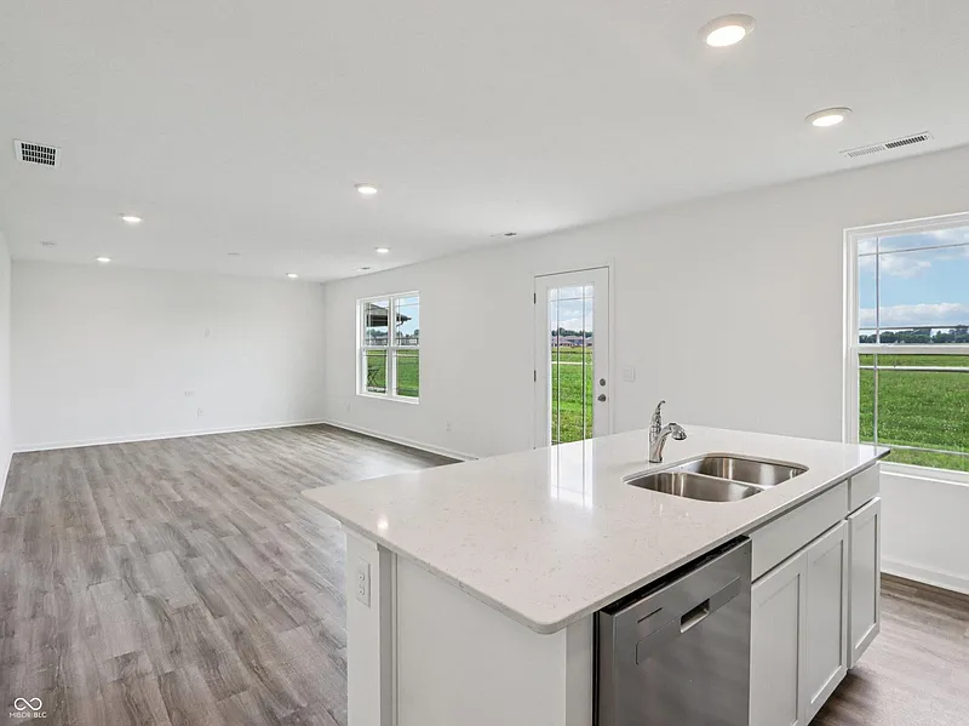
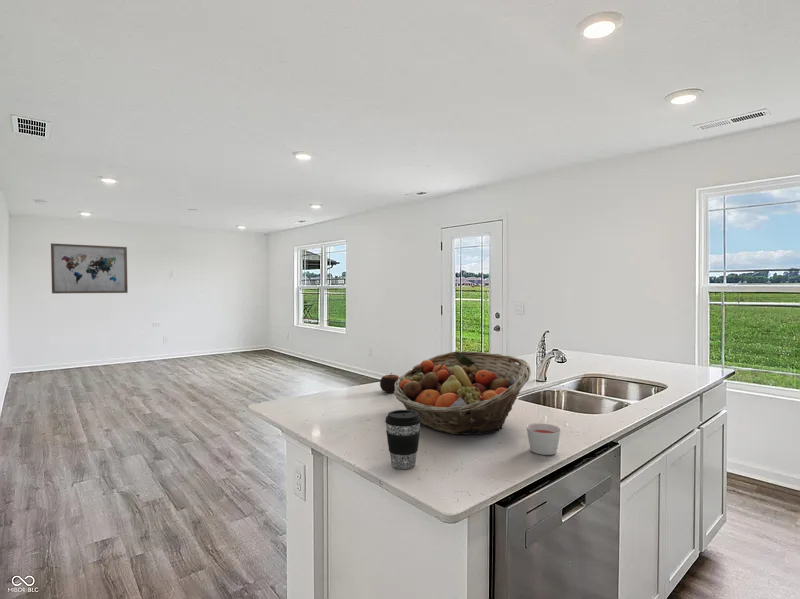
+ wall art (90, 269)
+ candle (543, 439)
+ apple (390, 382)
+ fruit basket (459, 388)
+ coffee cup (403, 439)
